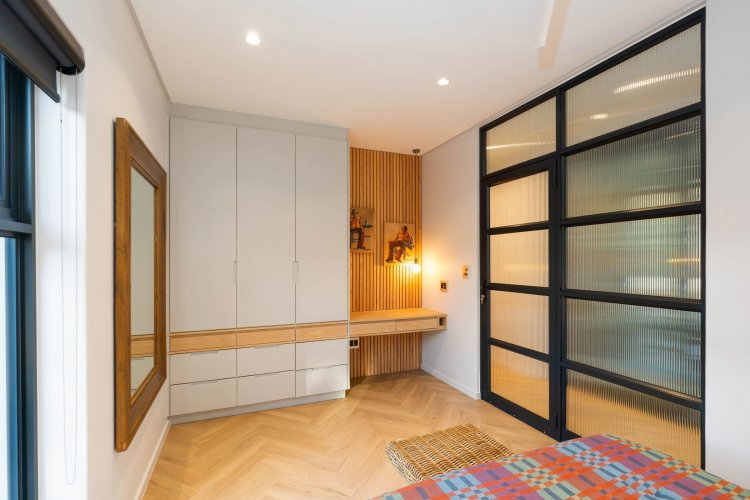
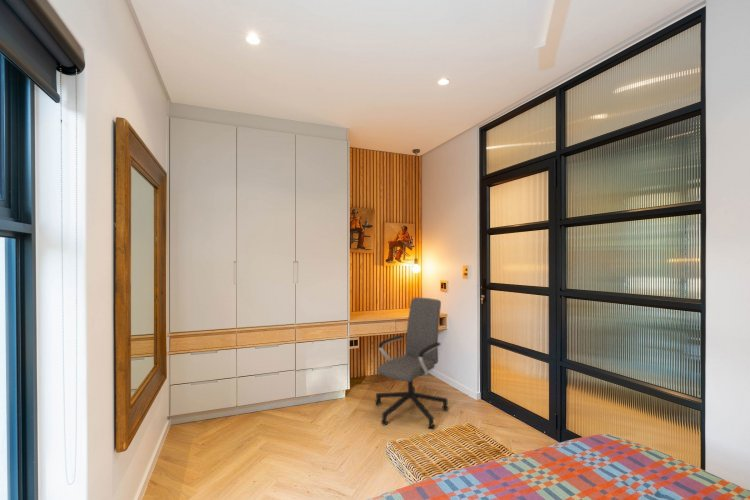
+ office chair (408, 357)
